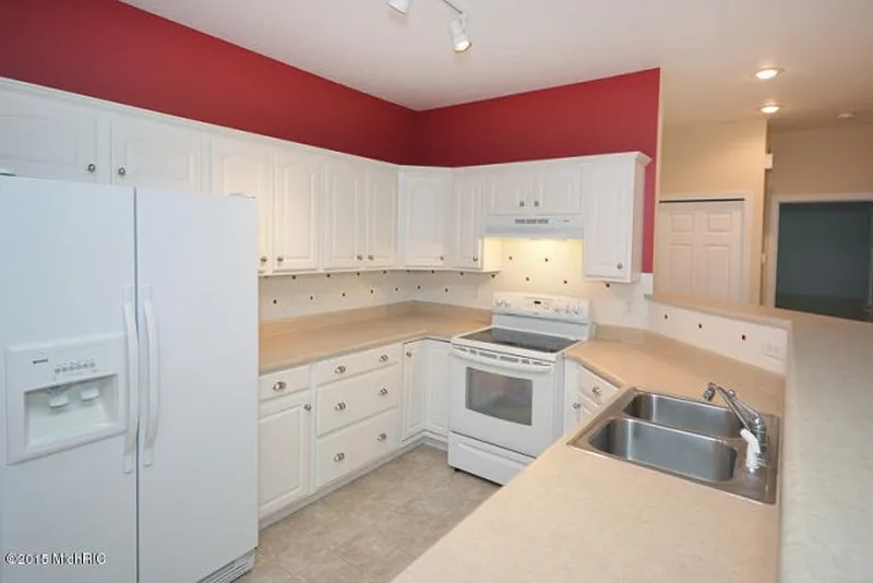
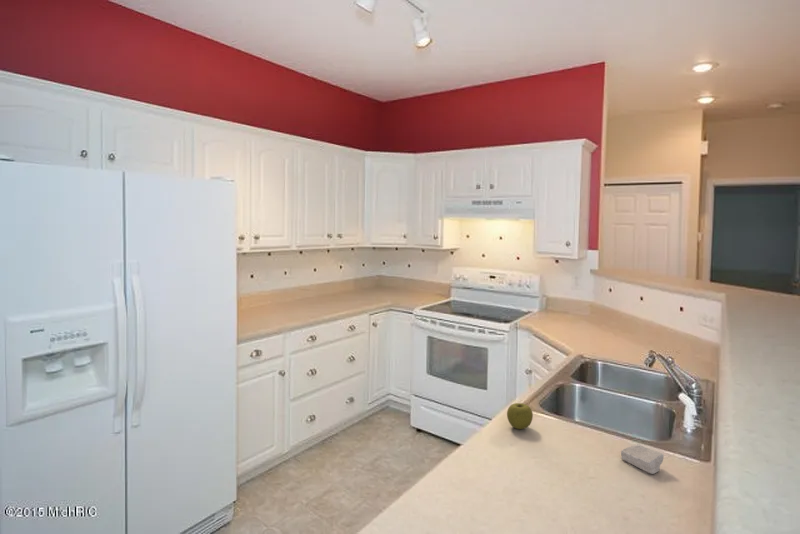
+ apple (519, 416)
+ soap bar (641, 456)
